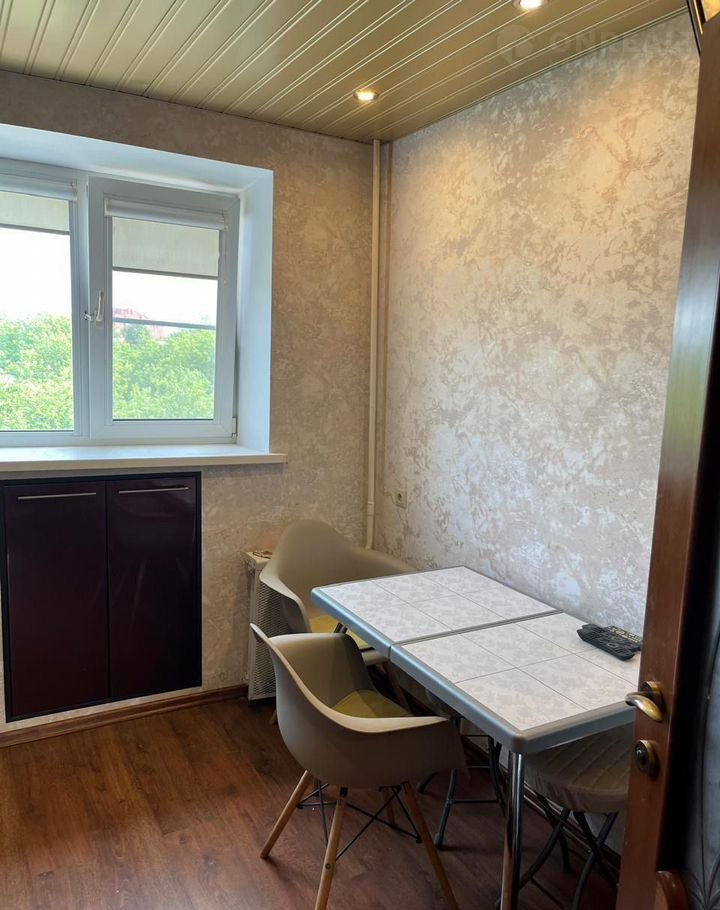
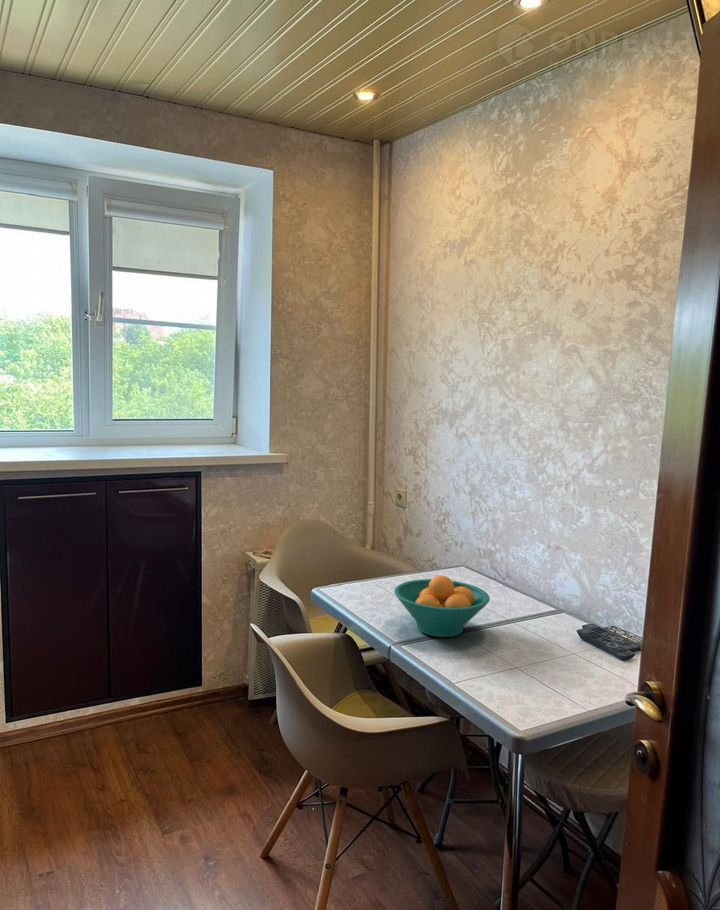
+ fruit bowl (441, 602)
